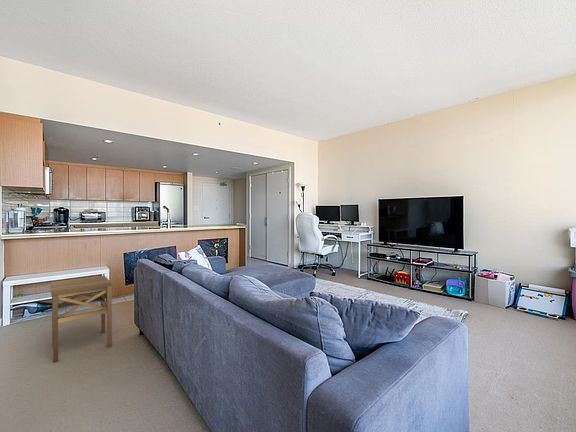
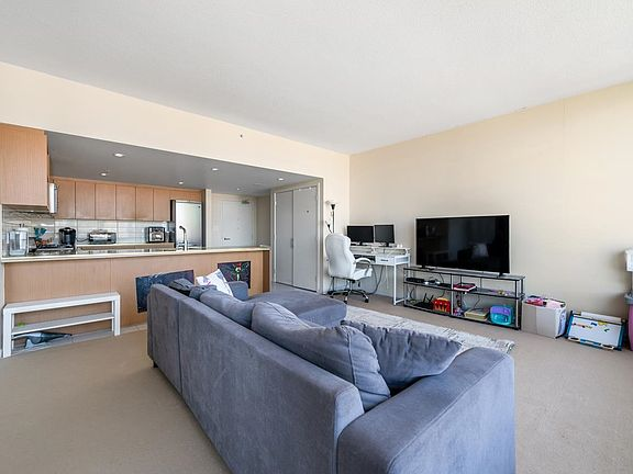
- side table (81, 314)
